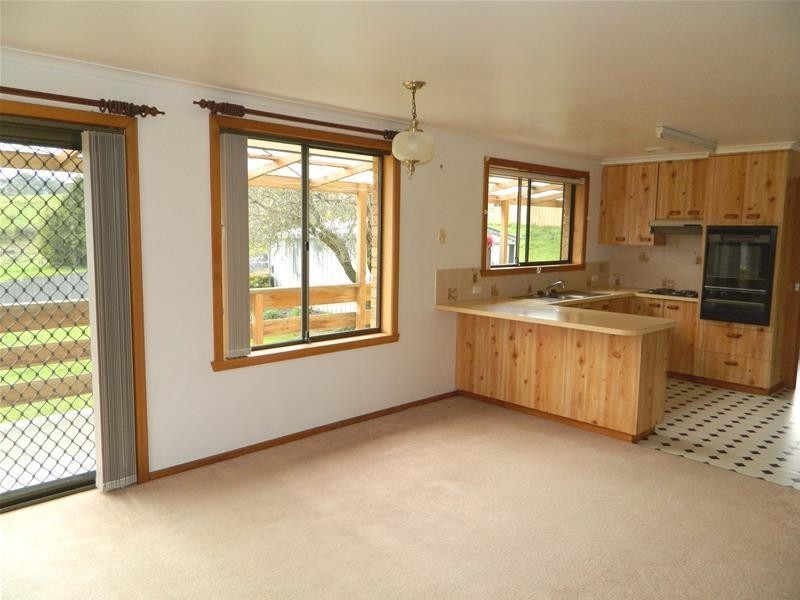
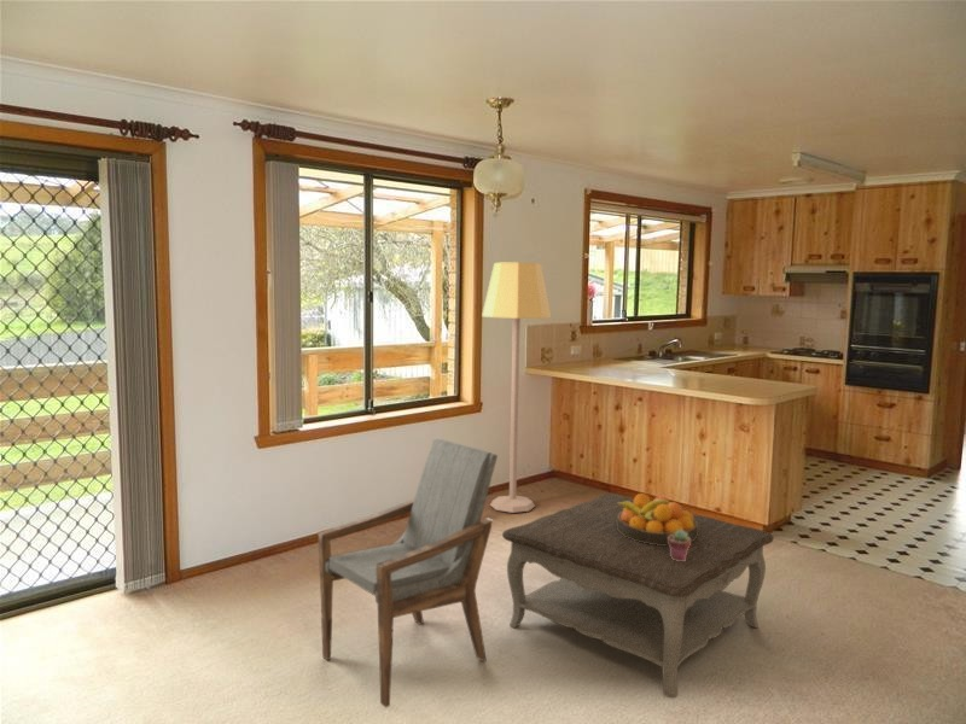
+ lamp (514, 386)
+ armchair (411, 556)
+ fruit bowl (657, 514)
+ coffee table (636, 578)
+ potted succulent (679, 543)
